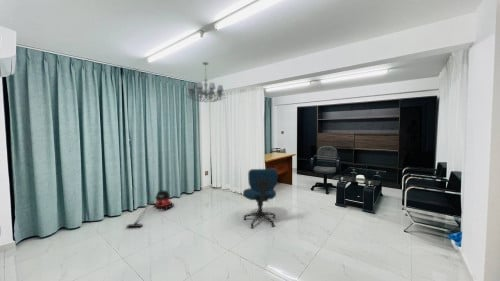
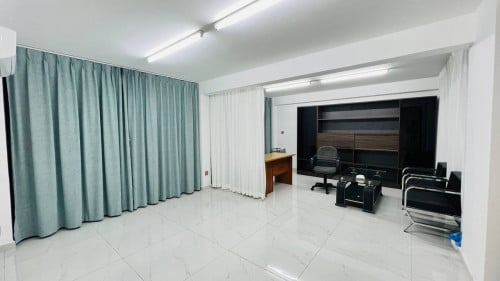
- office chair (260, 193)
- vacuum cleaner (150, 203)
- chandelier (205, 82)
